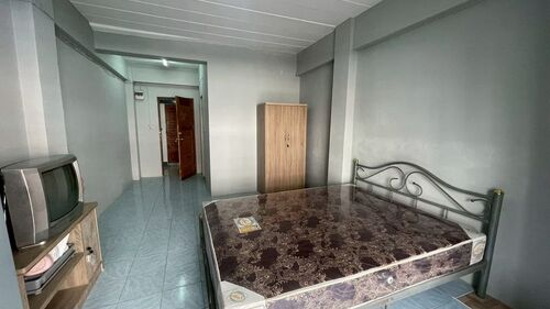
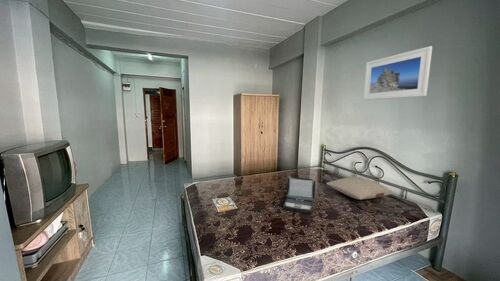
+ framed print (392, 77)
+ laptop (299, 193)
+ pillow (357, 187)
